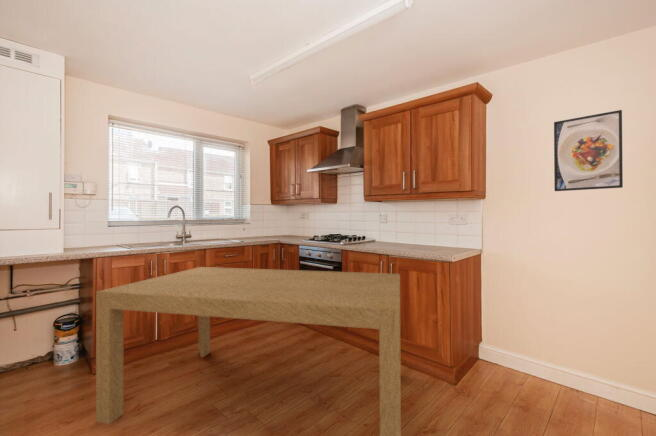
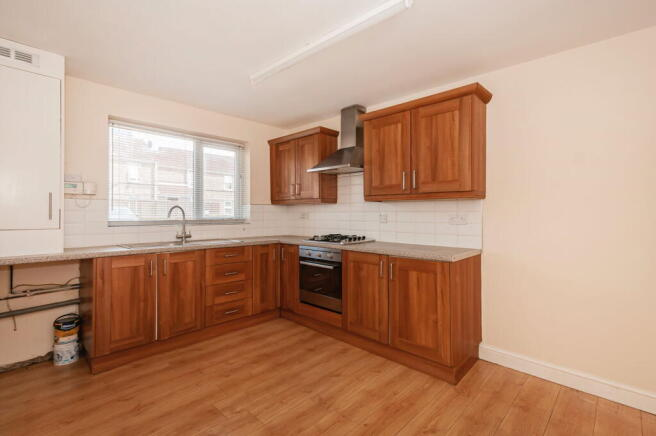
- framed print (586, 152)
- dining table (268, 320)
